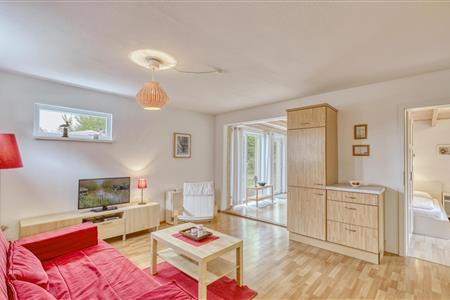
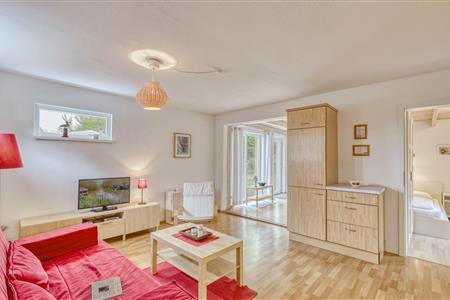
+ magazine (106, 286)
